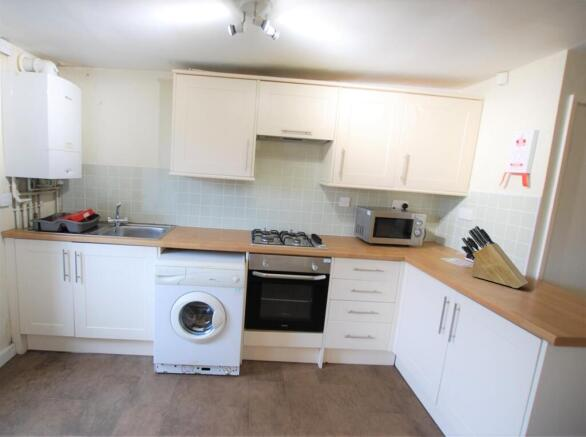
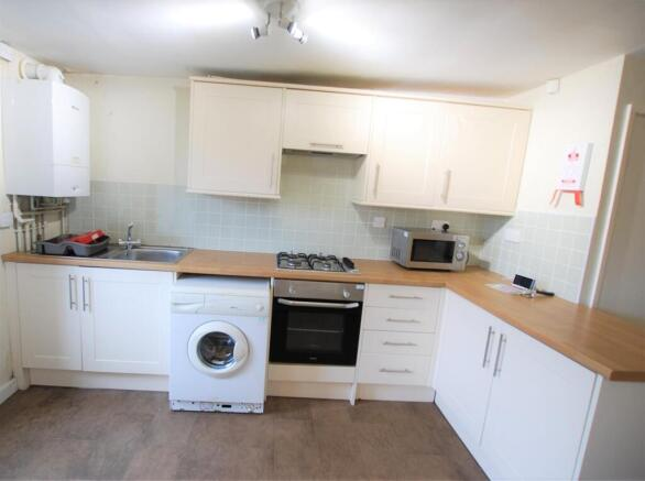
- knife block (493, 254)
